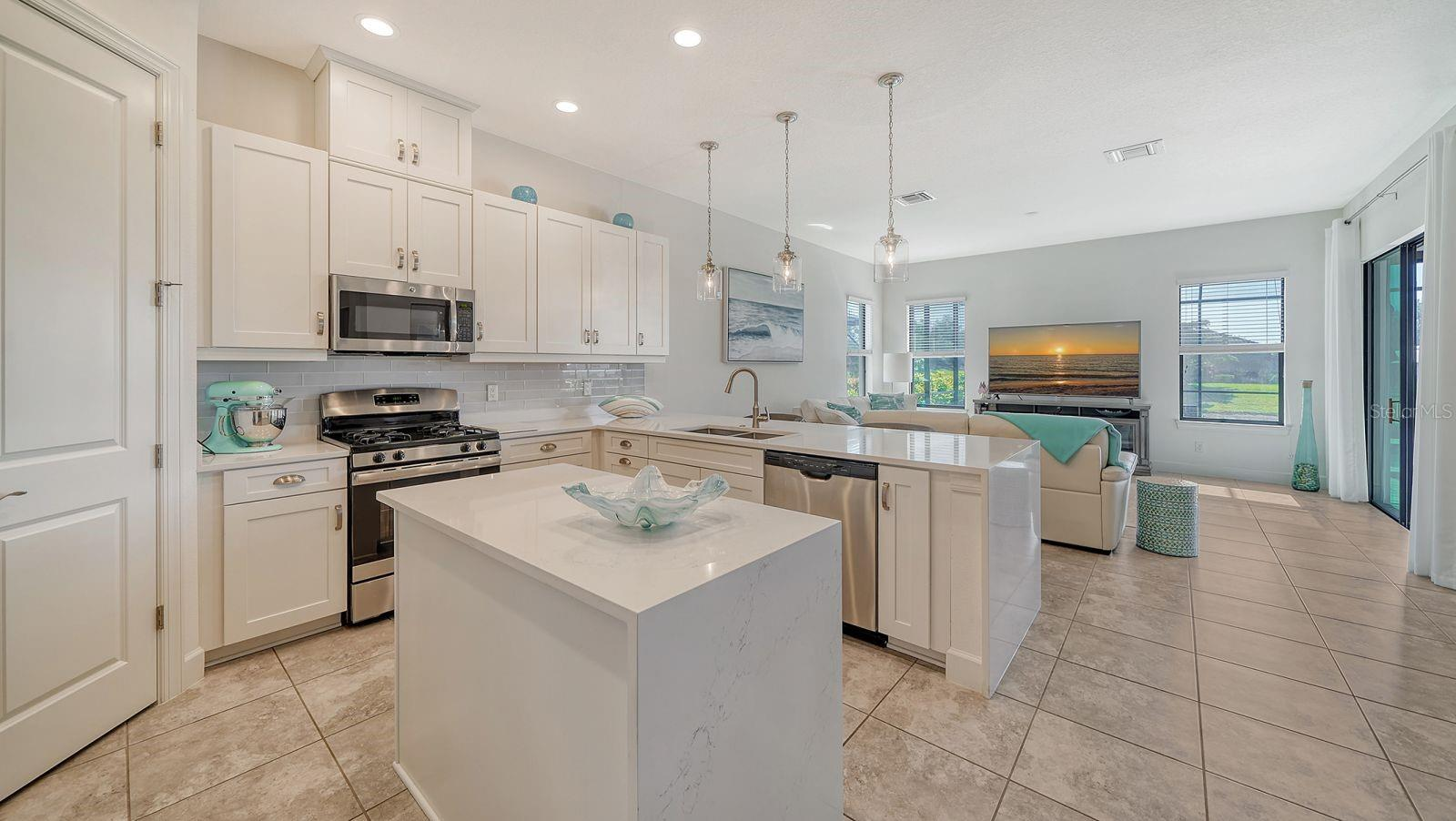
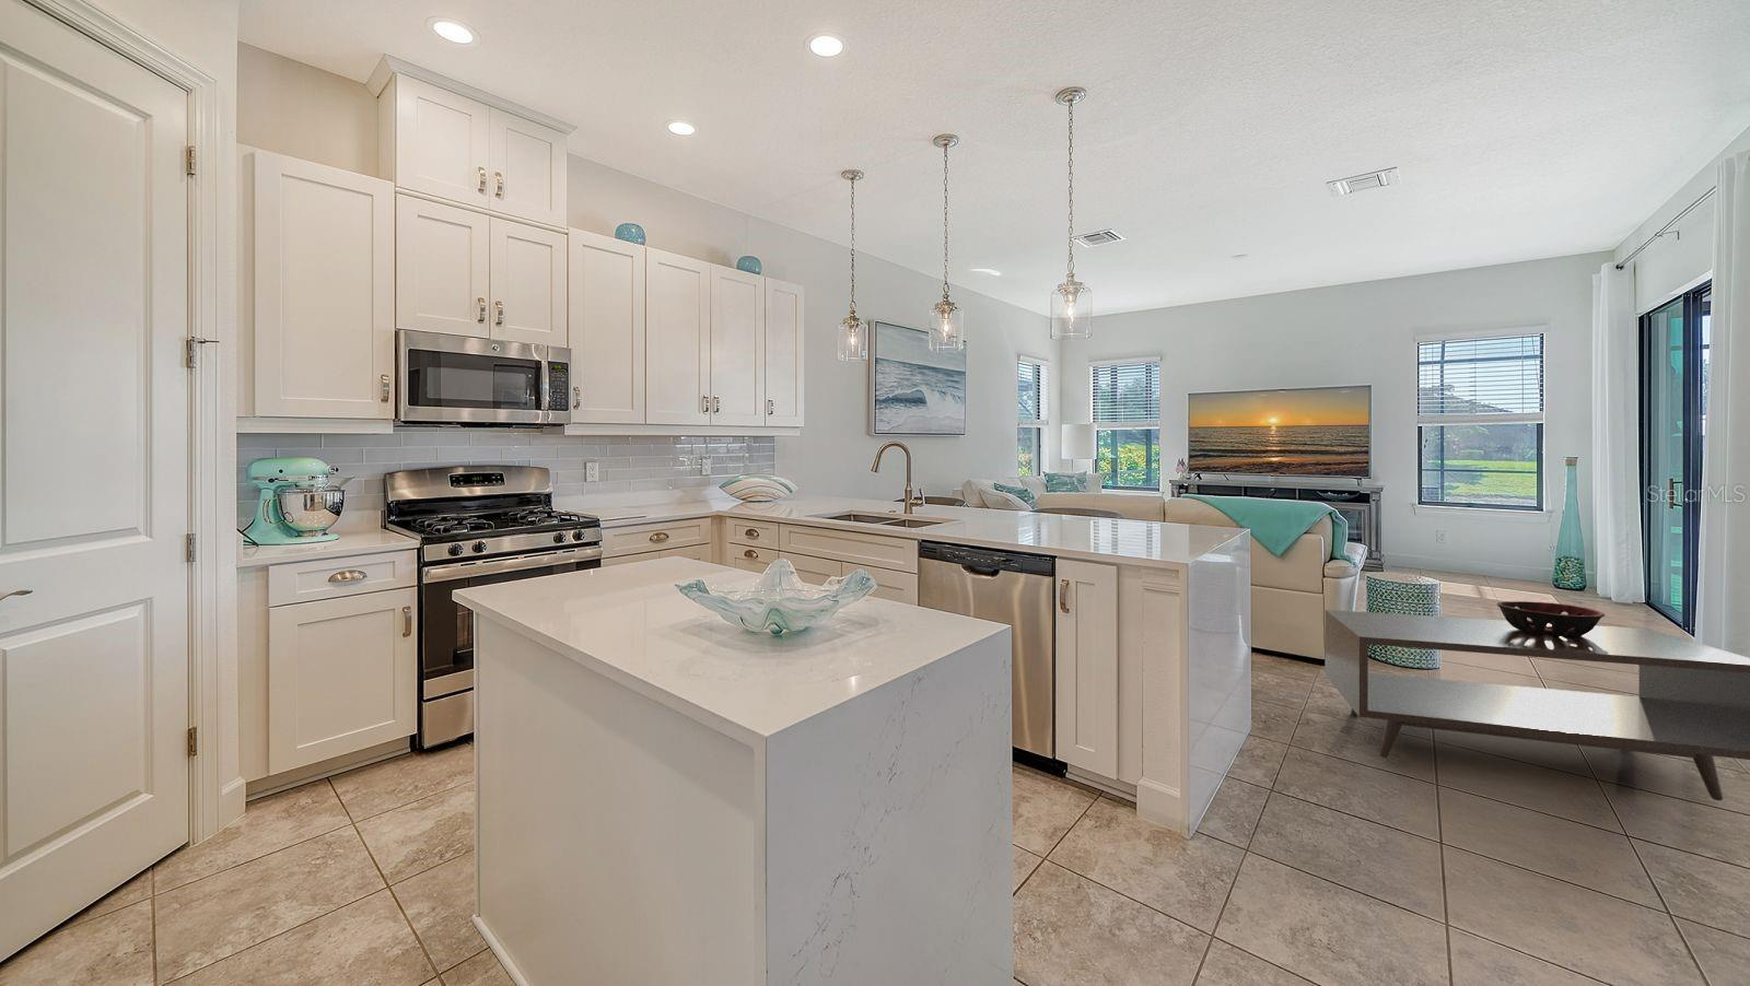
+ coffee table (1507, 692)
+ decorative bowl (1548, 619)
